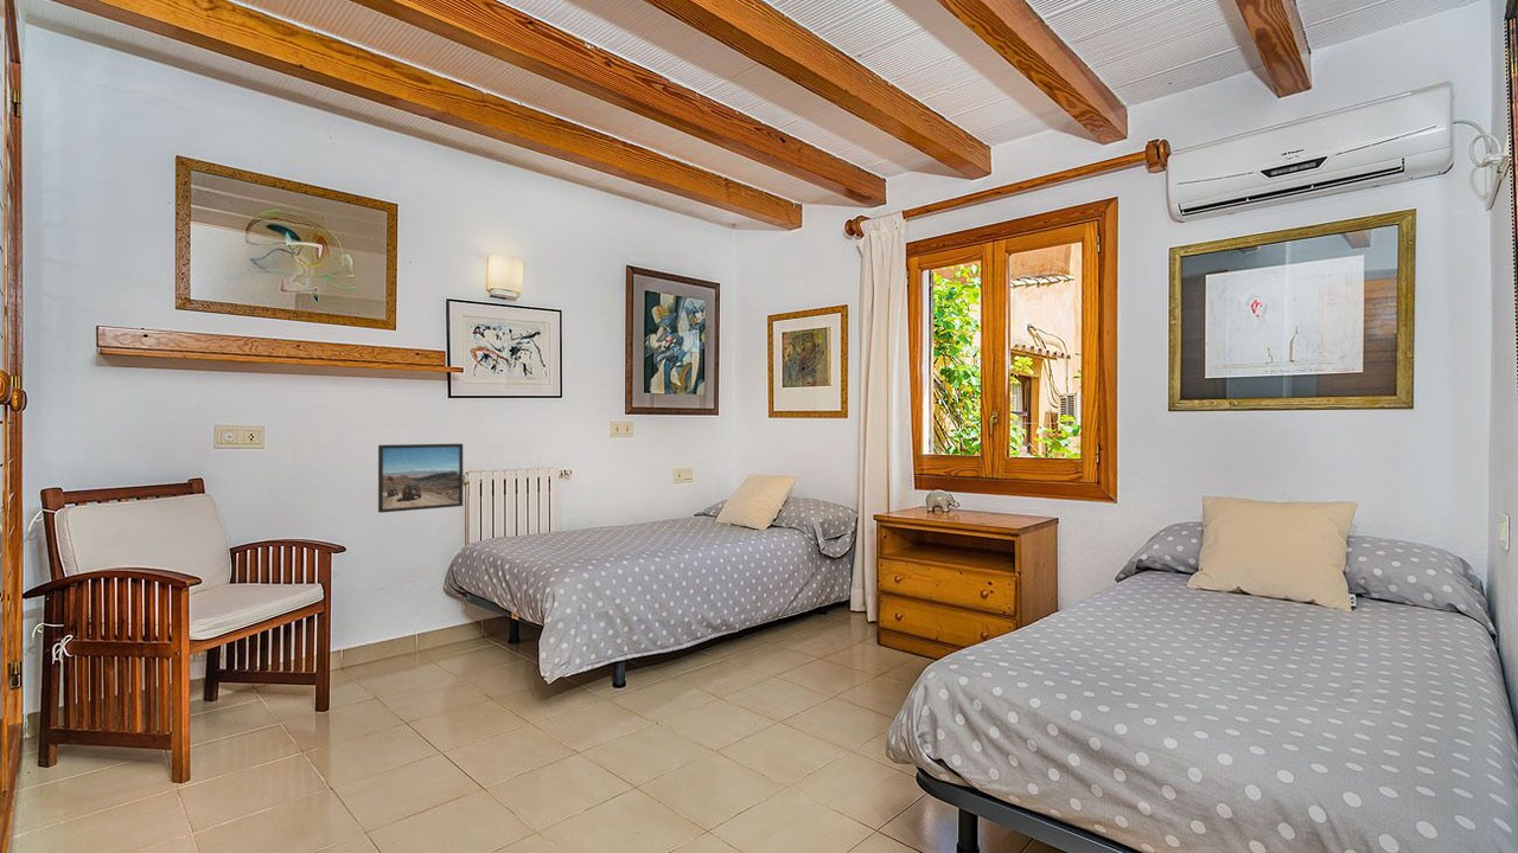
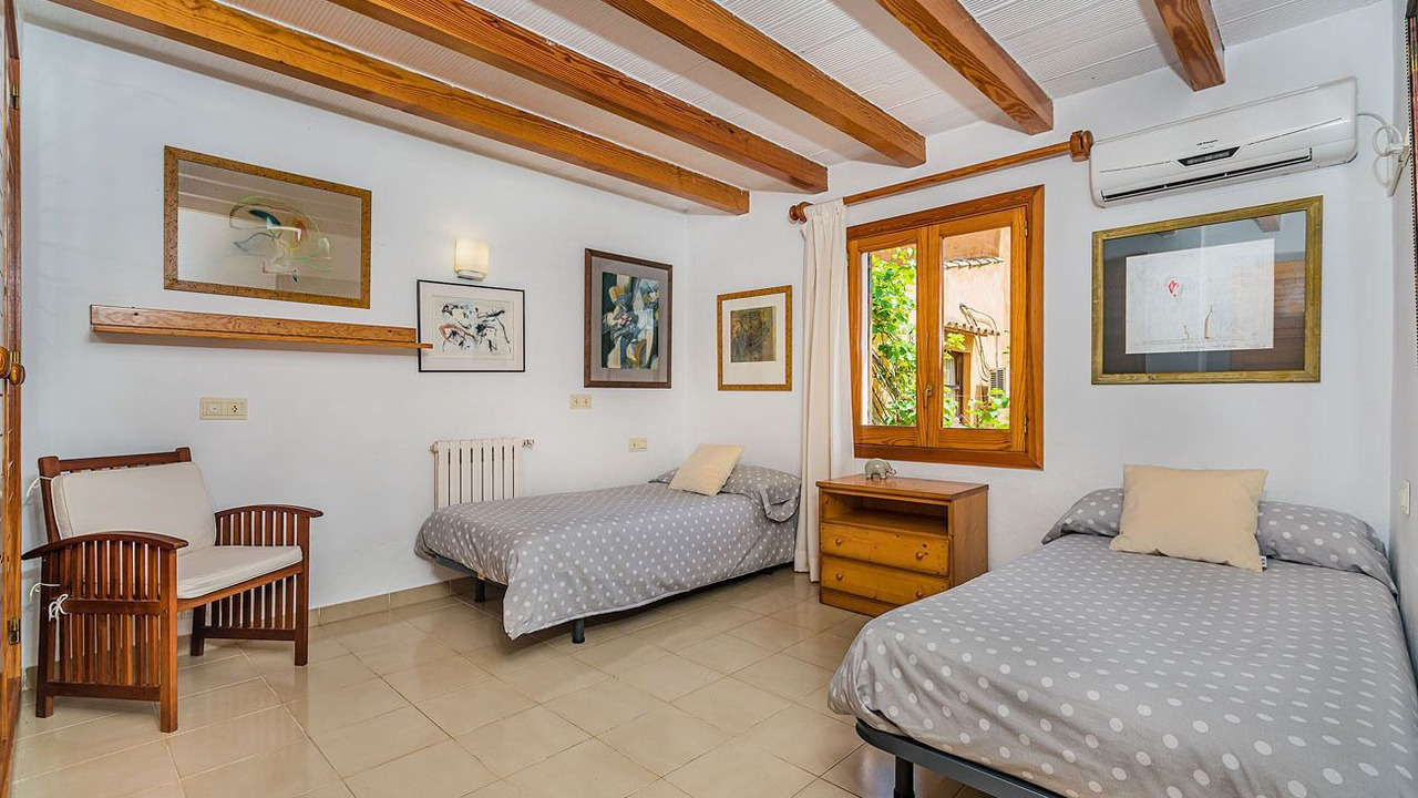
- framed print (422, 476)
